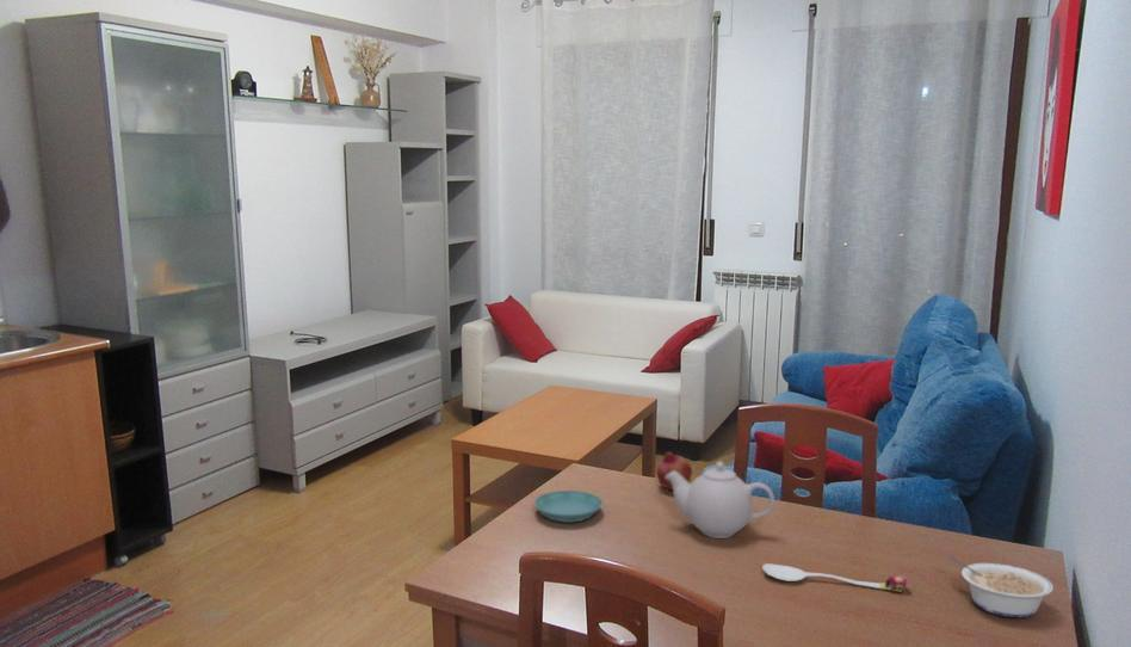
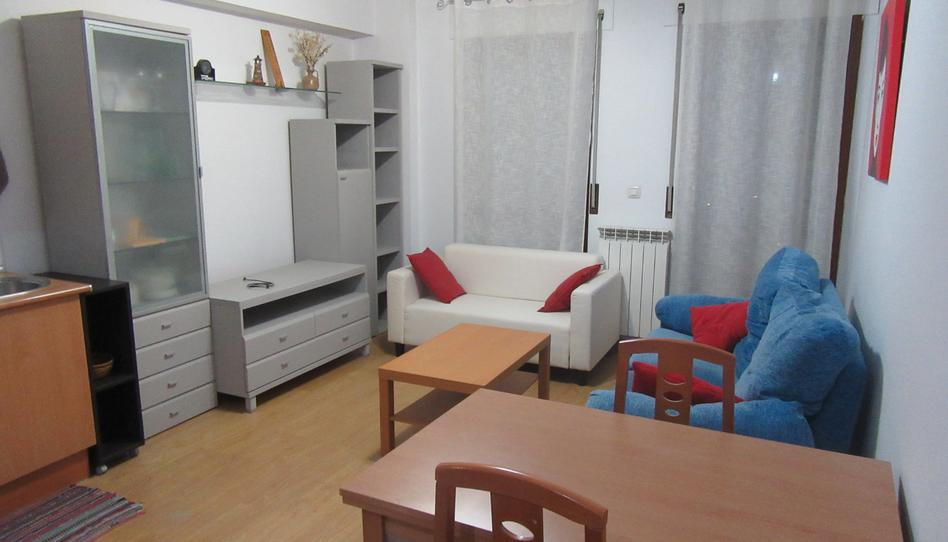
- fruit (673, 469)
- teapot (718, 497)
- legume (1001, 589)
- spoon (833, 575)
- saucer (568, 507)
